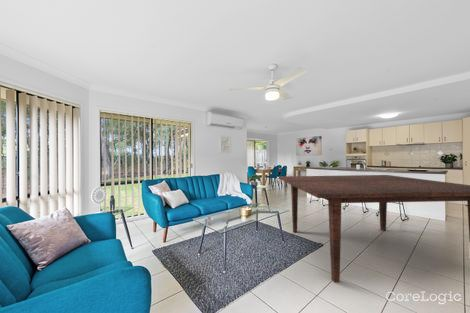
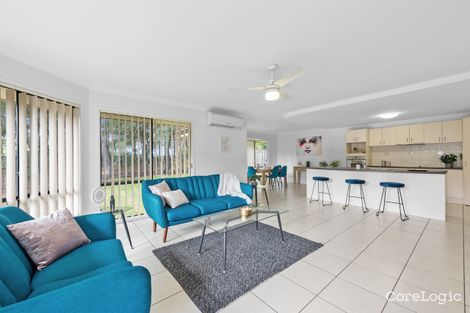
- table (363, 202)
